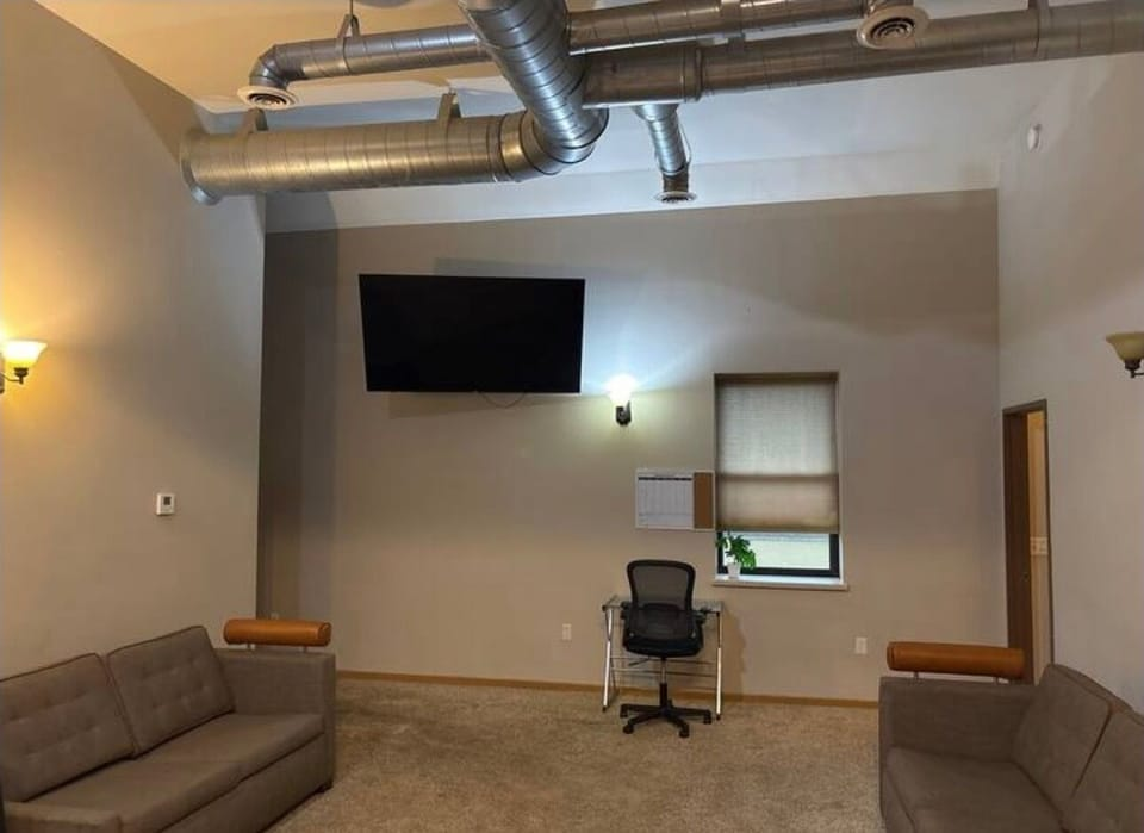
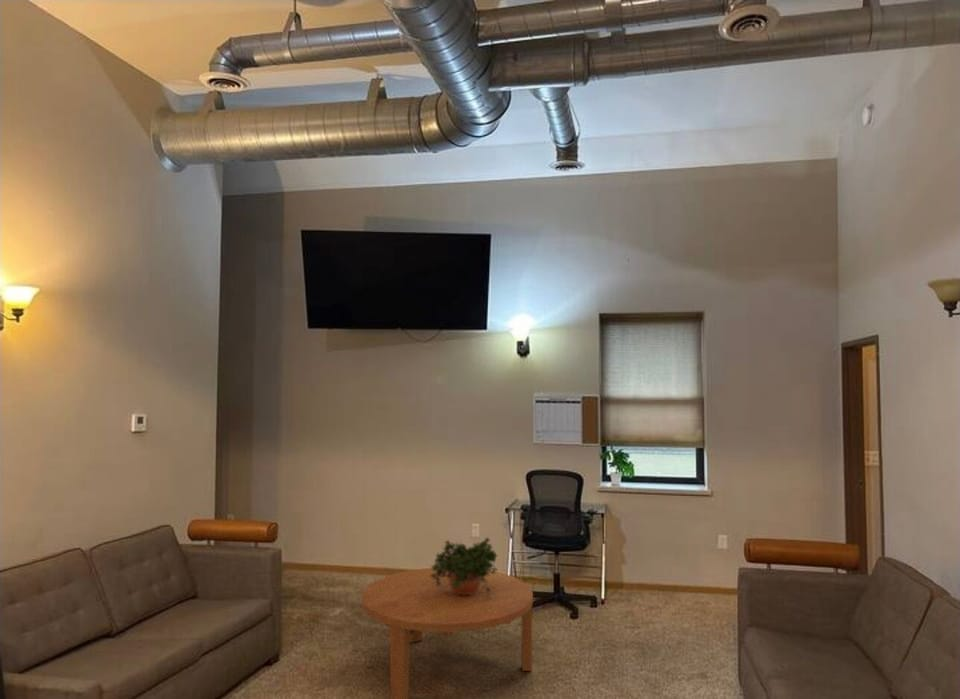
+ potted plant (463, 566)
+ coffee table (447, 629)
